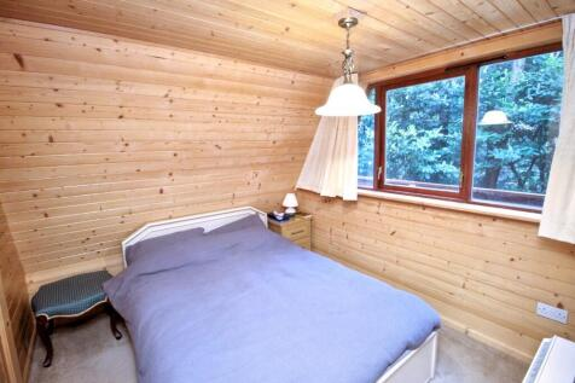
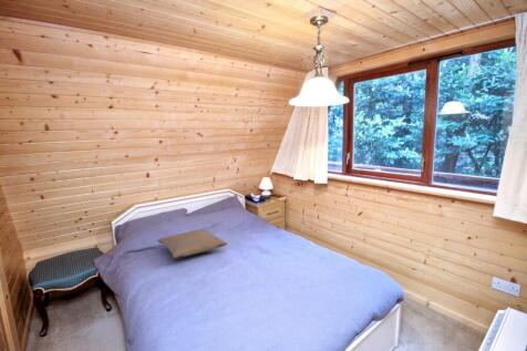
+ pillow (192, 242)
